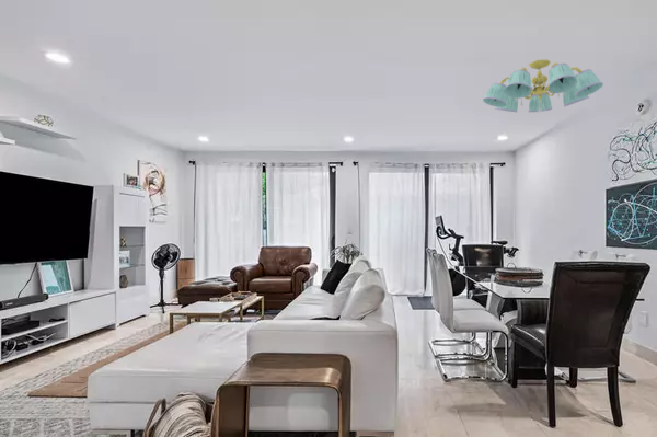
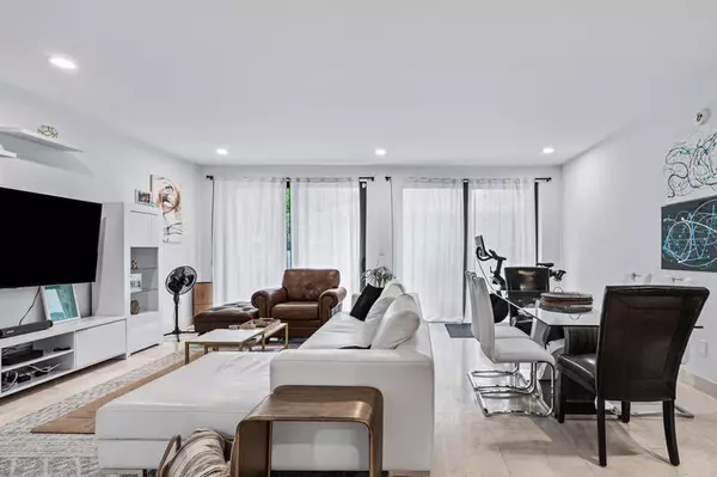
- chandelier (539, 88)
